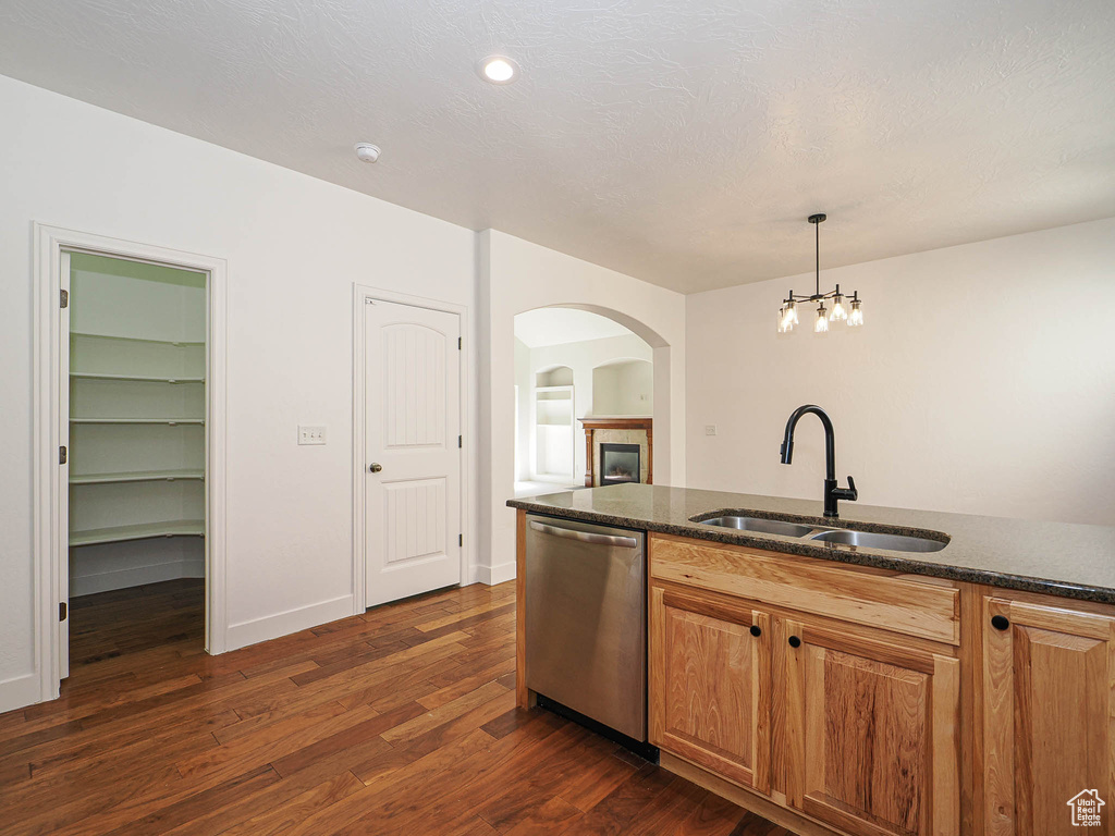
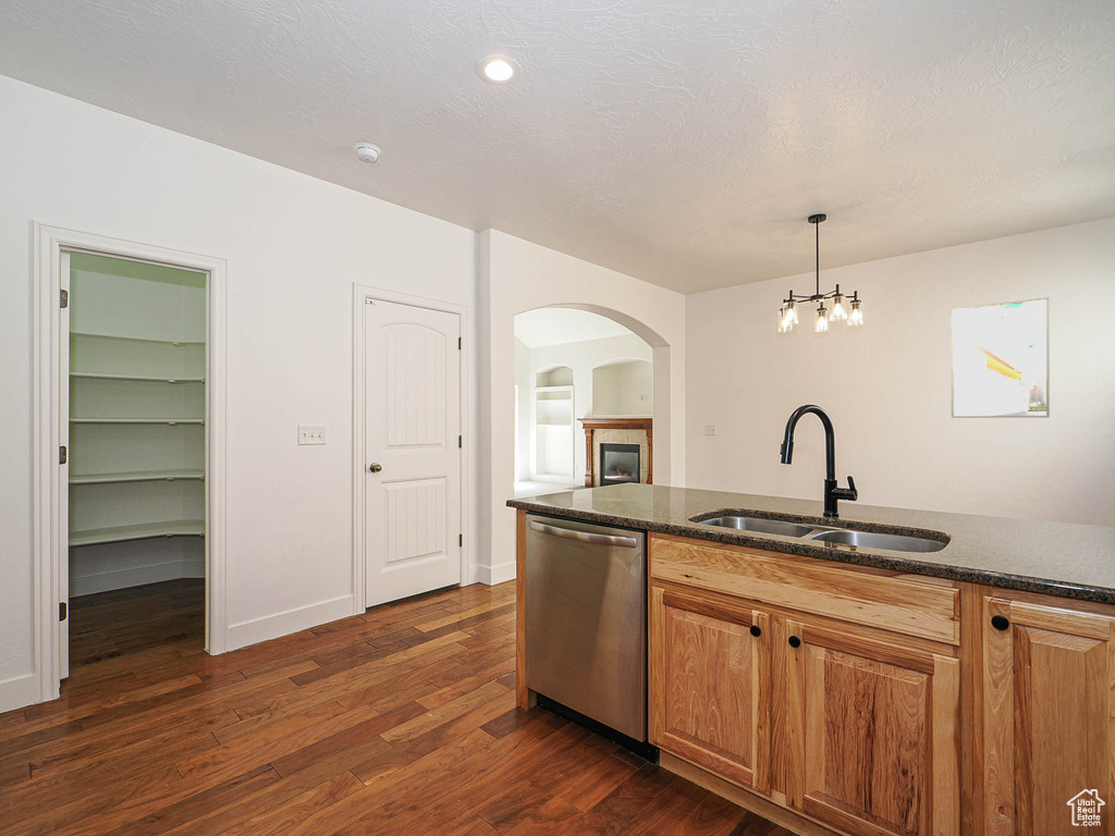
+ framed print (997, 360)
